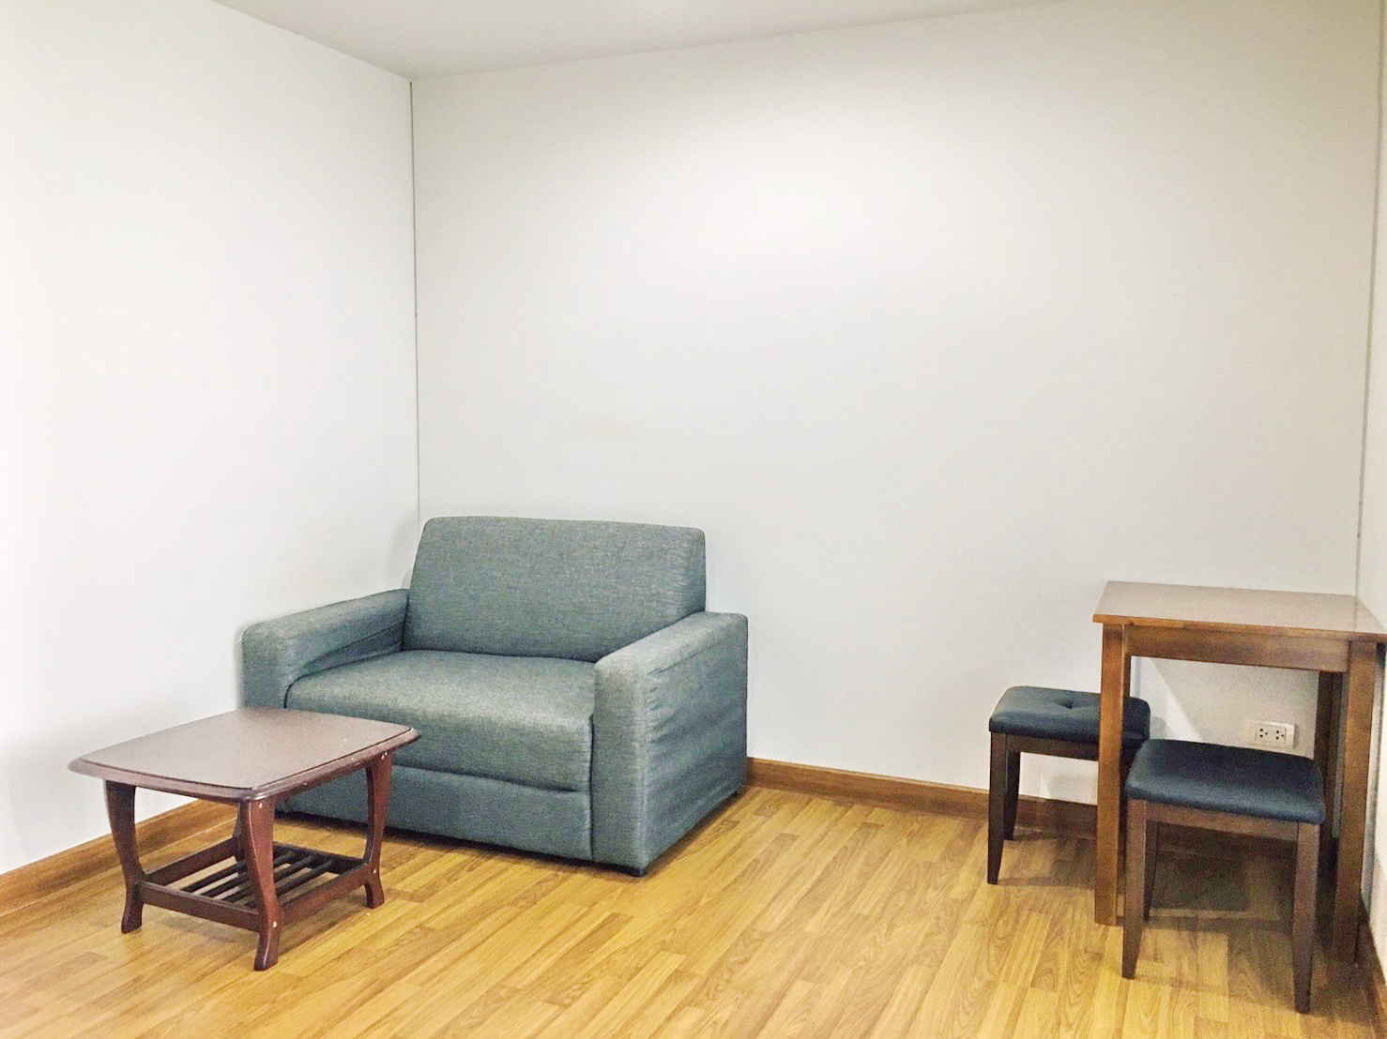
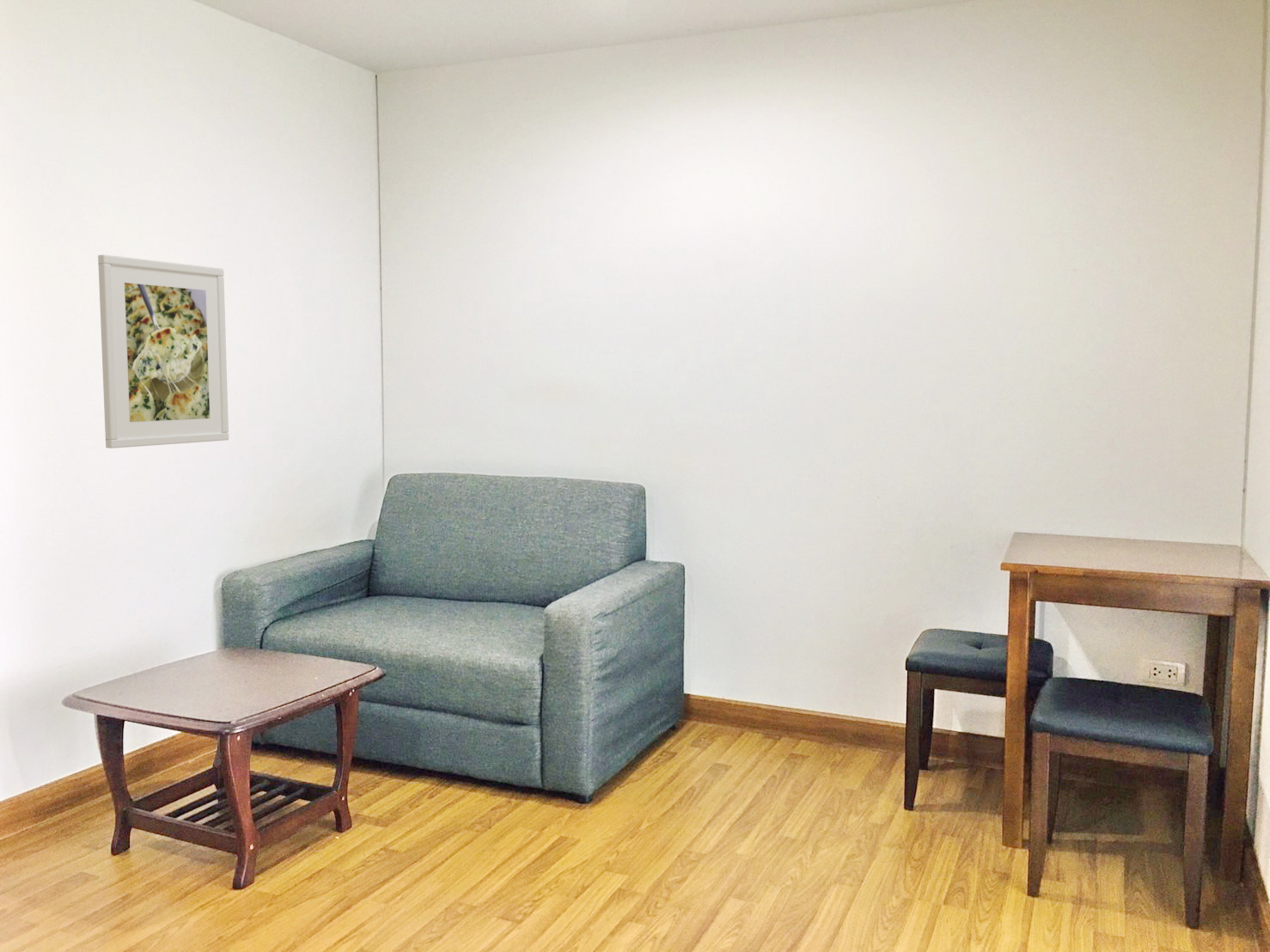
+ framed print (168, 353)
